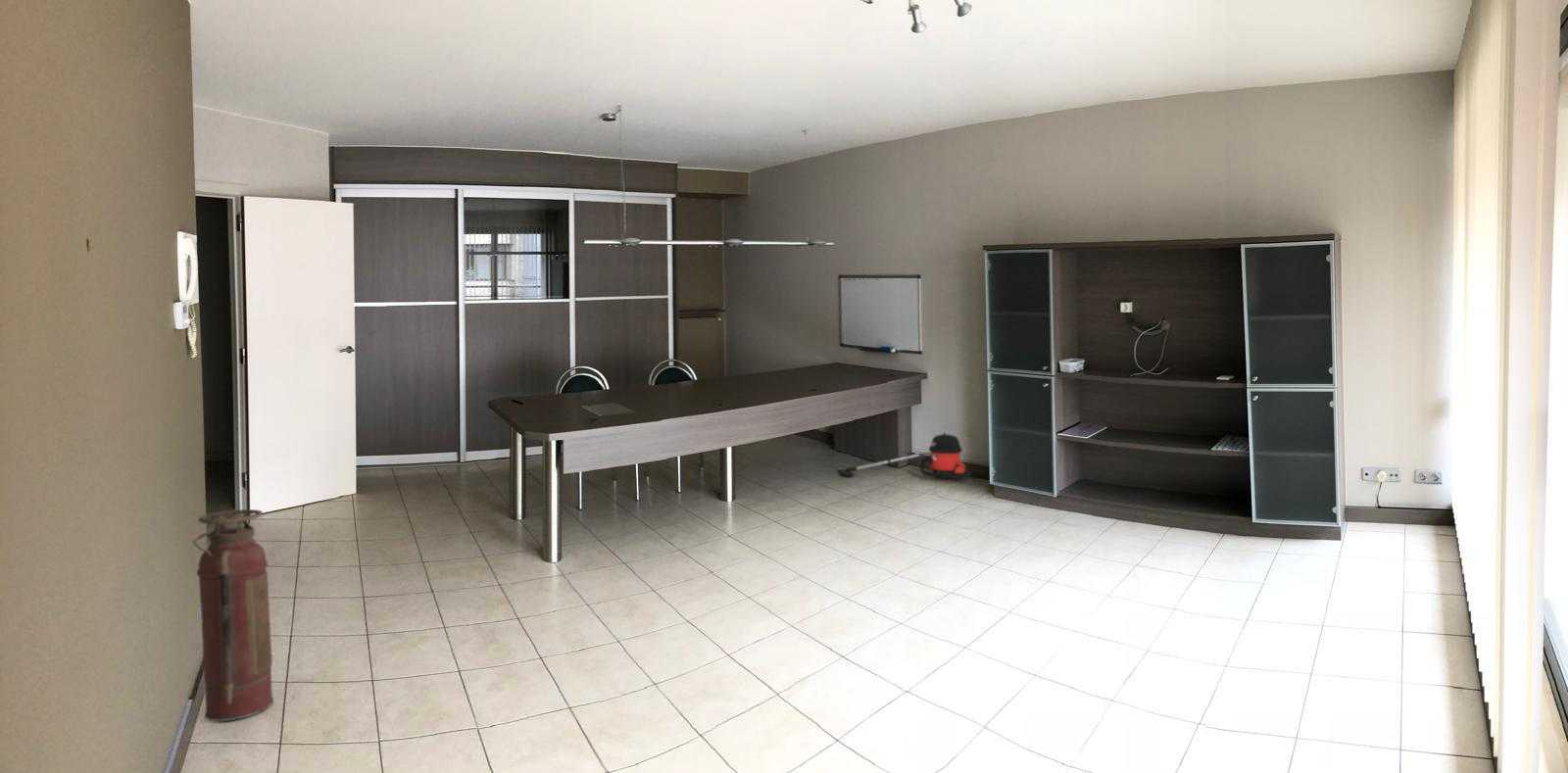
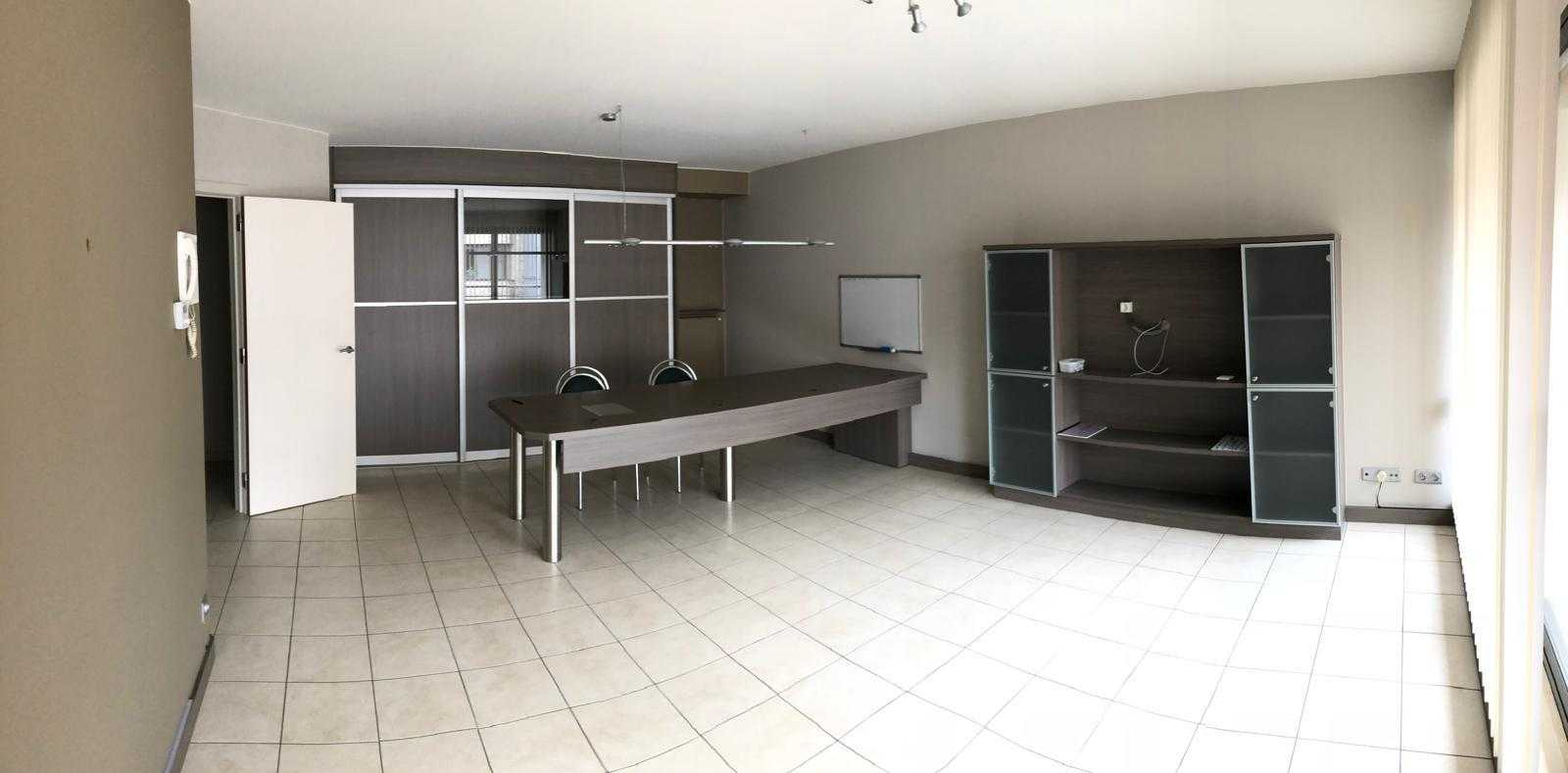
- vacuum cleaner (904, 457)
- fire extinguisher (234, 612)
